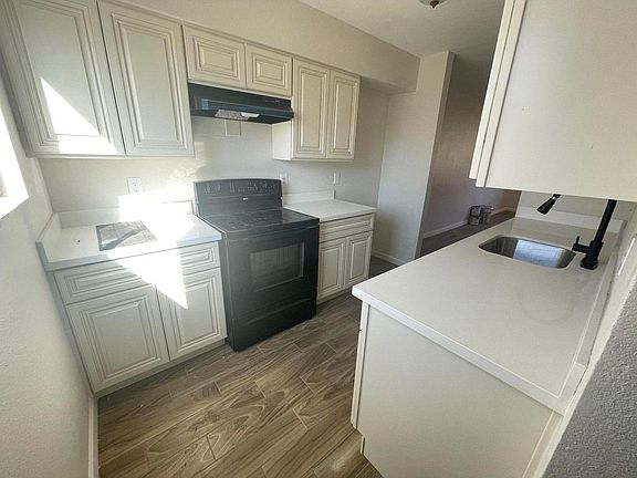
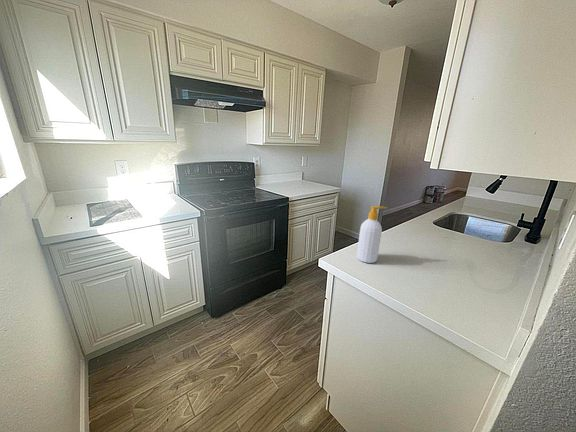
+ soap bottle (371, 233)
